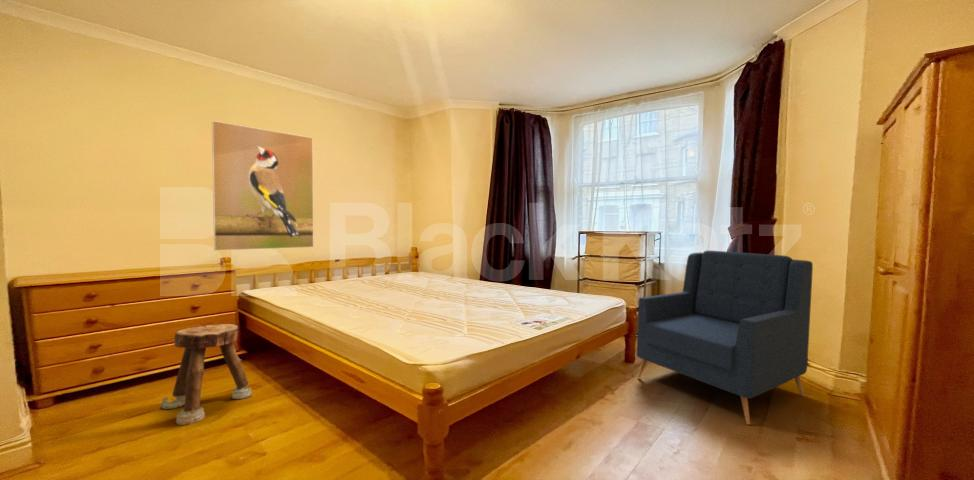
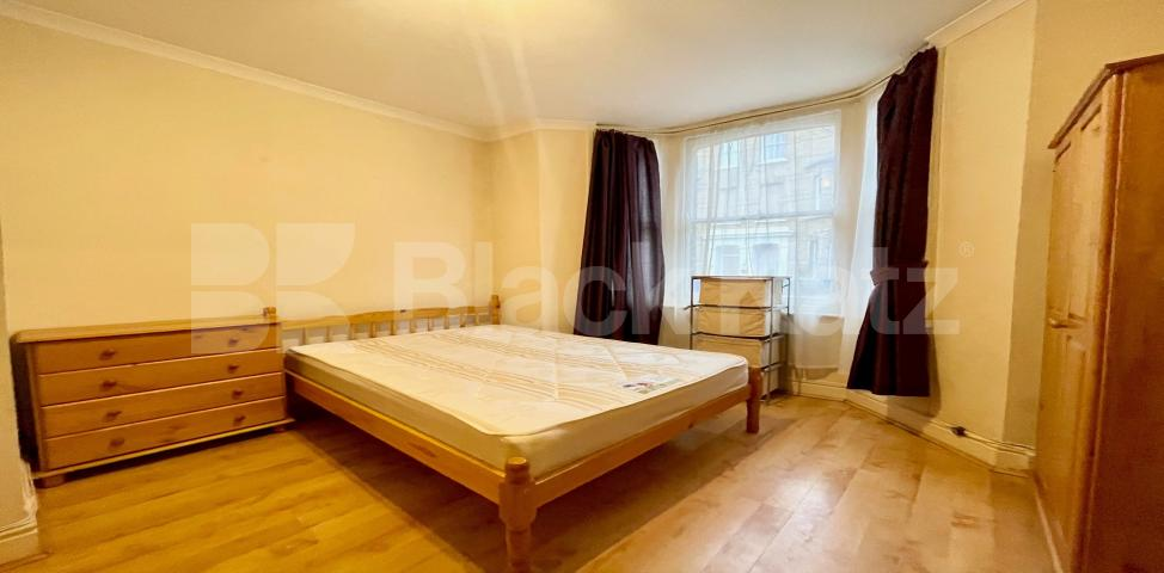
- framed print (267, 189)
- stool (203, 364)
- armchair (718, 320)
